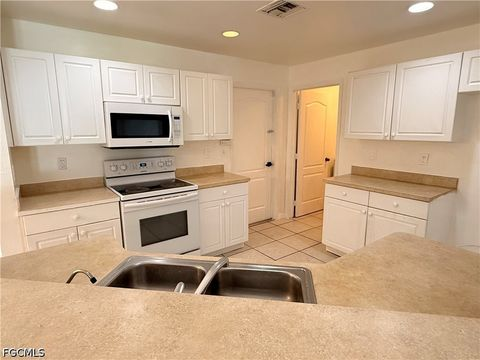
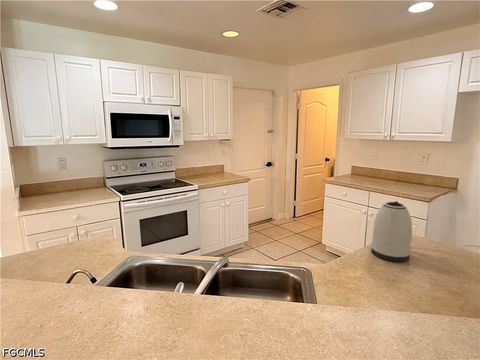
+ kettle (392, 226)
